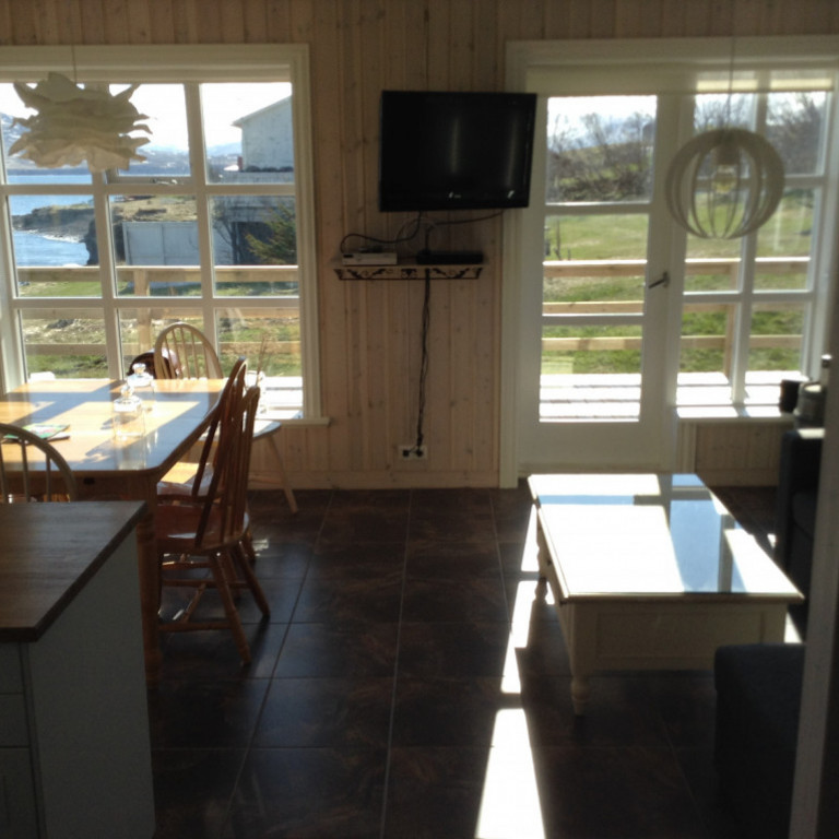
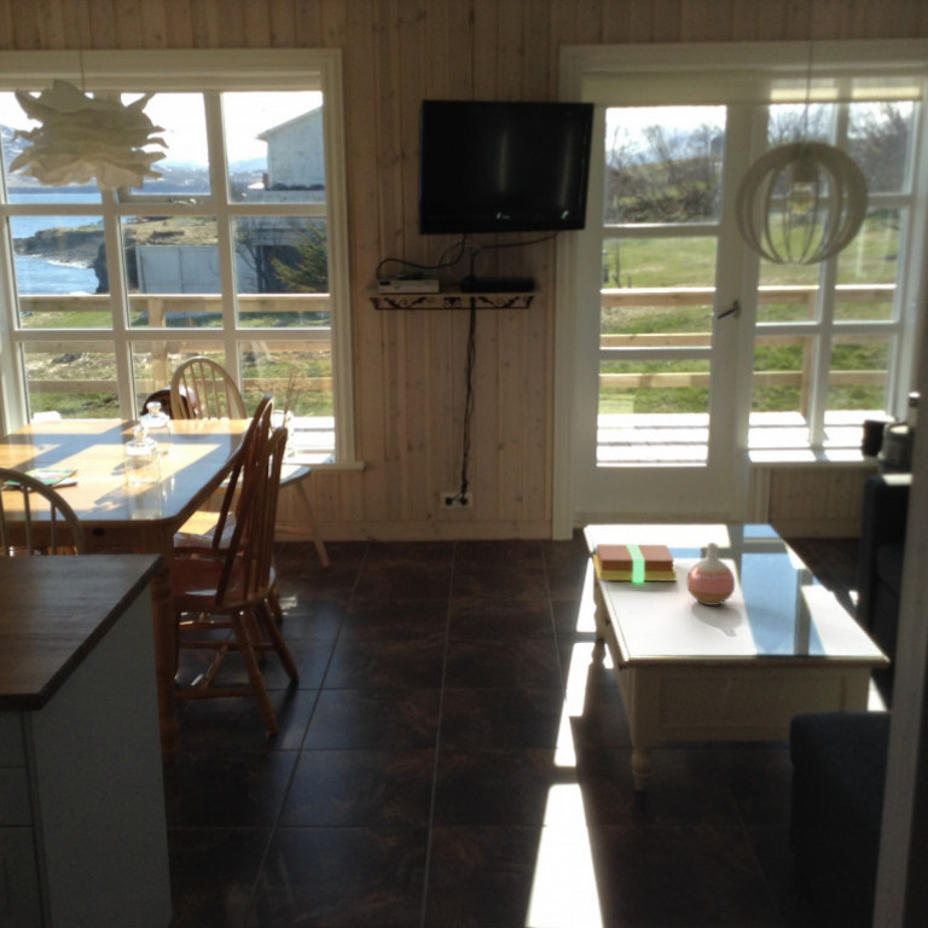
+ book (633, 561)
+ vase (710, 573)
